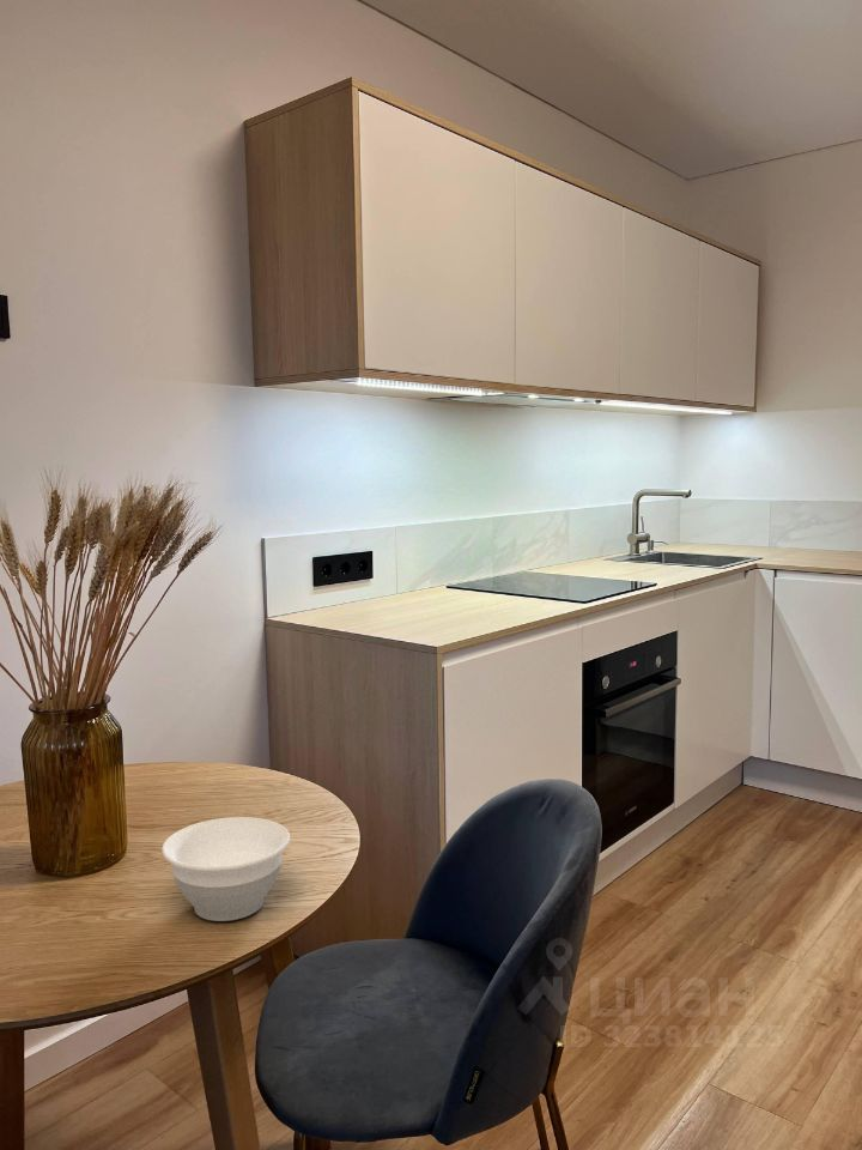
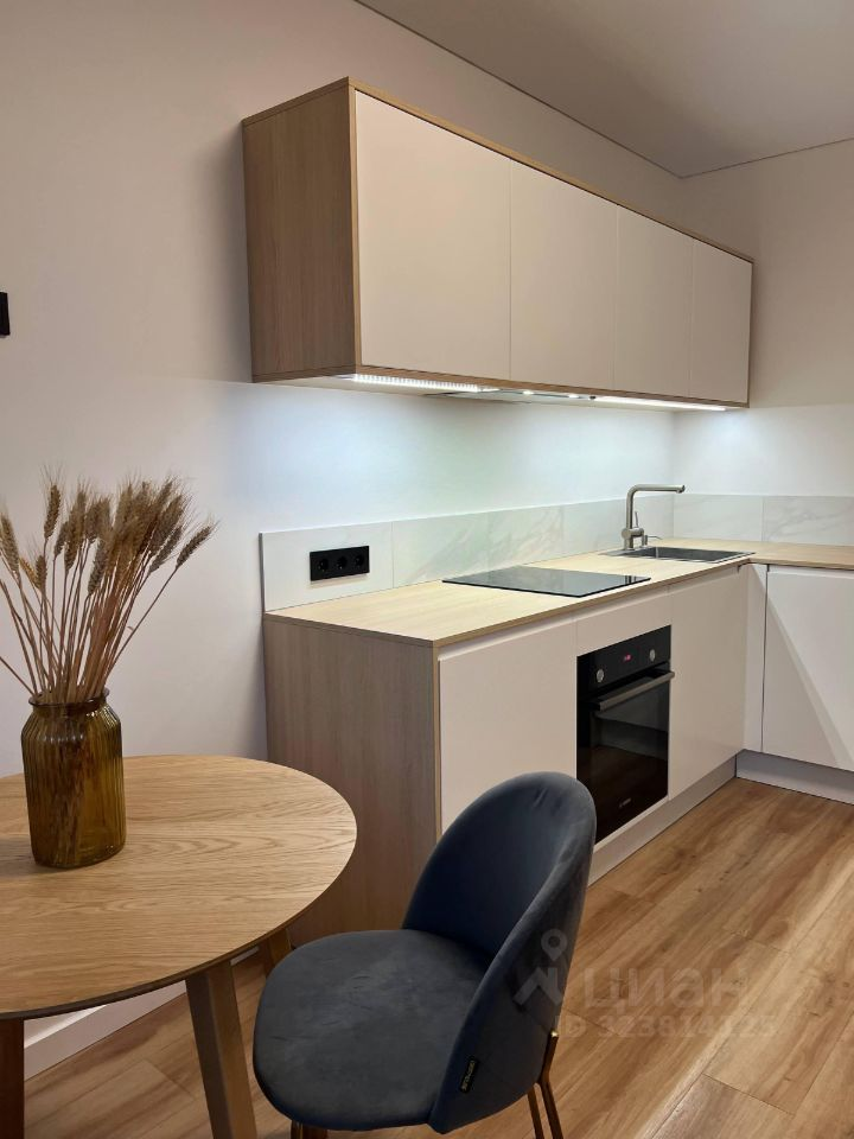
- bowl (227, 872)
